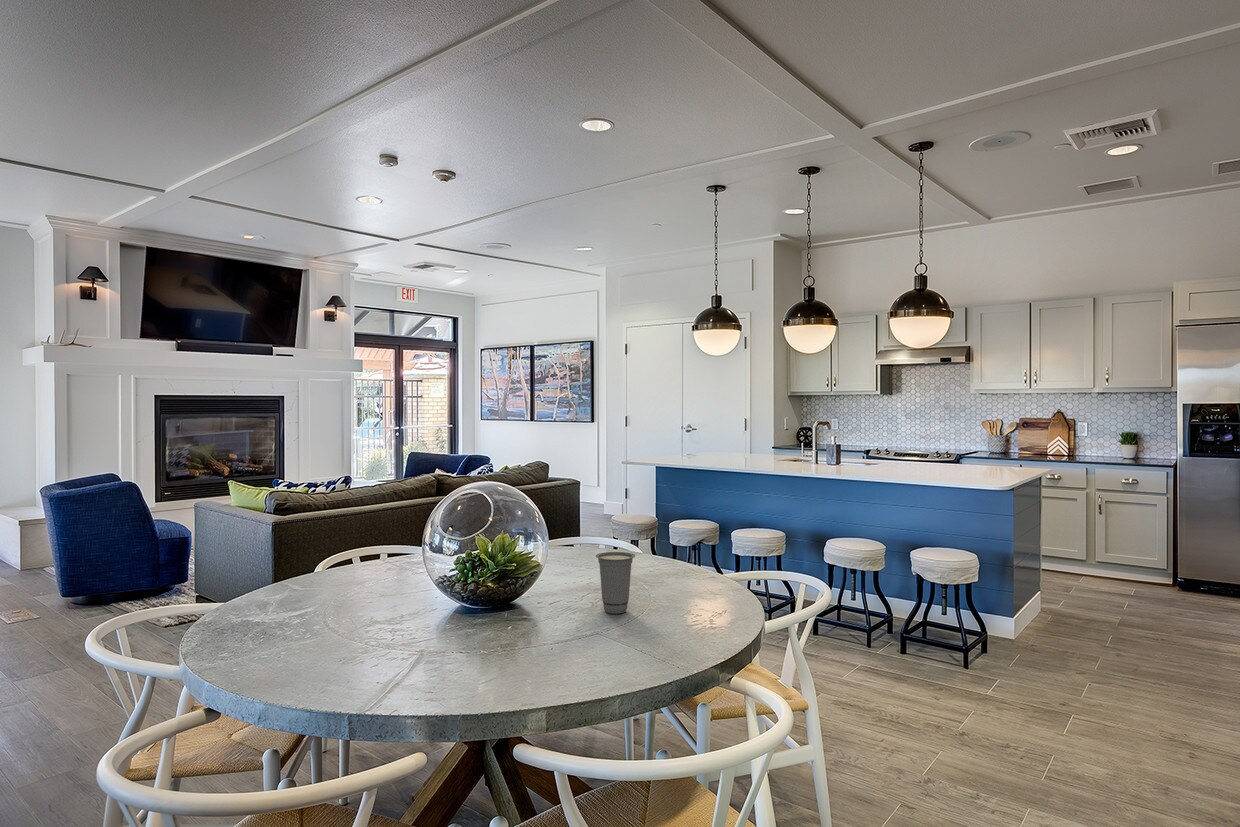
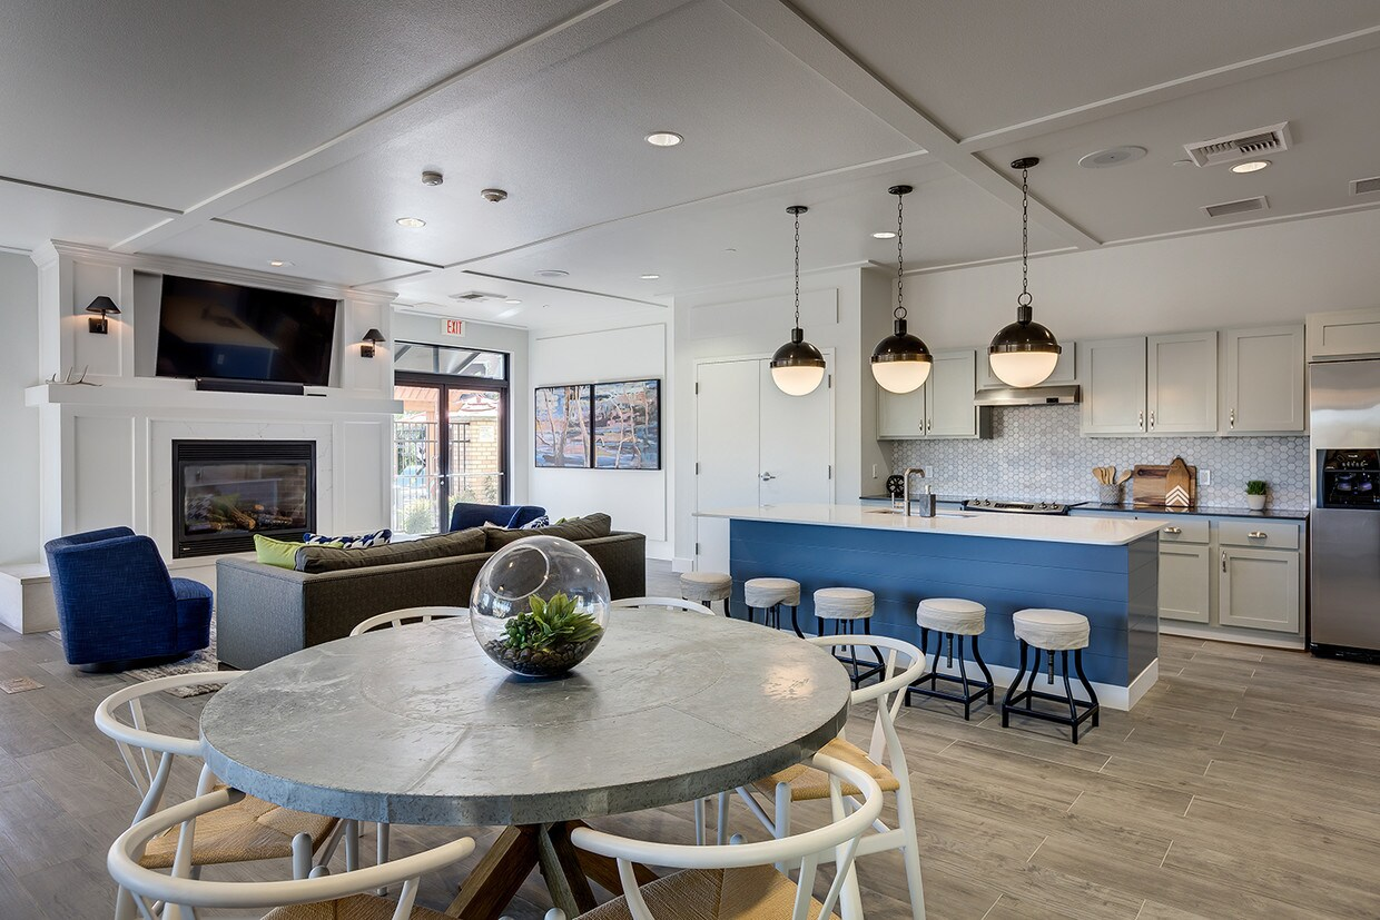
- cup (615, 583)
